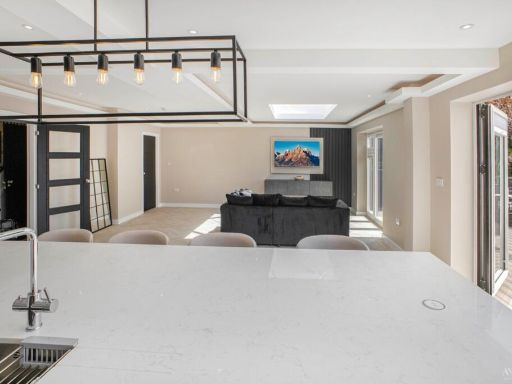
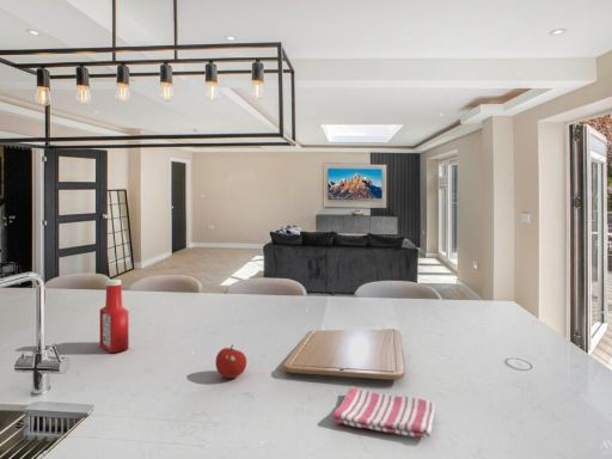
+ chopping board (349, 347)
+ dish towel (385, 409)
+ fruit (231, 360)
+ soap bottle (114, 313)
